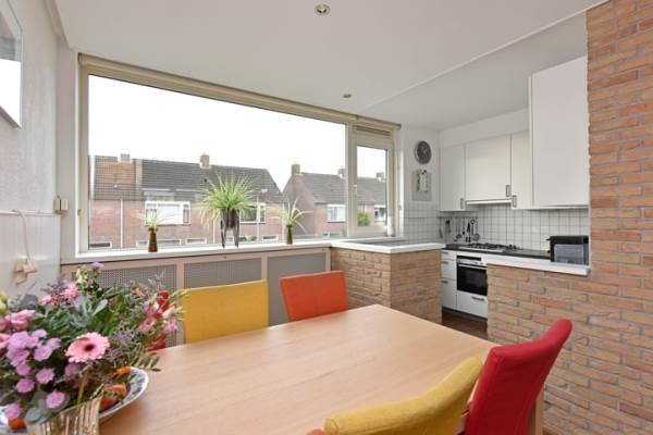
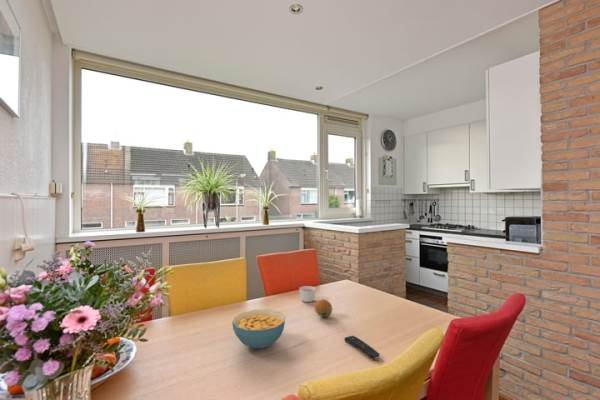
+ fruit (323, 308)
+ candle (307, 294)
+ cereal bowl (259, 331)
+ remote control (362, 346)
